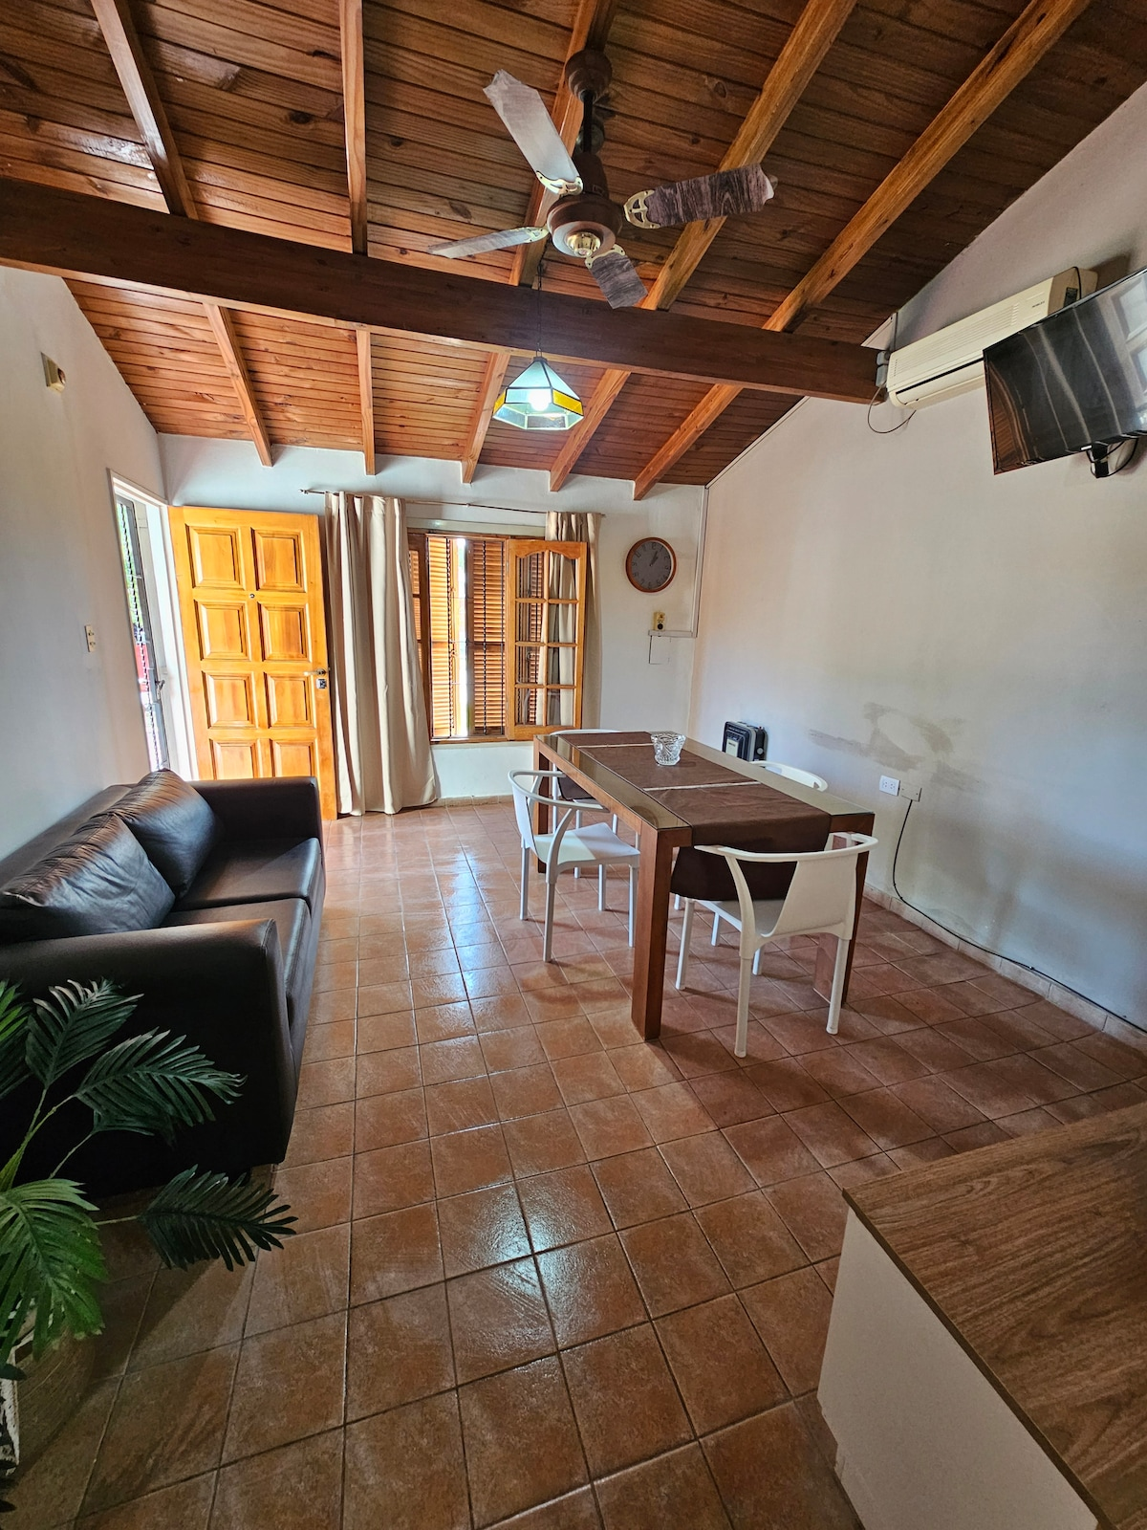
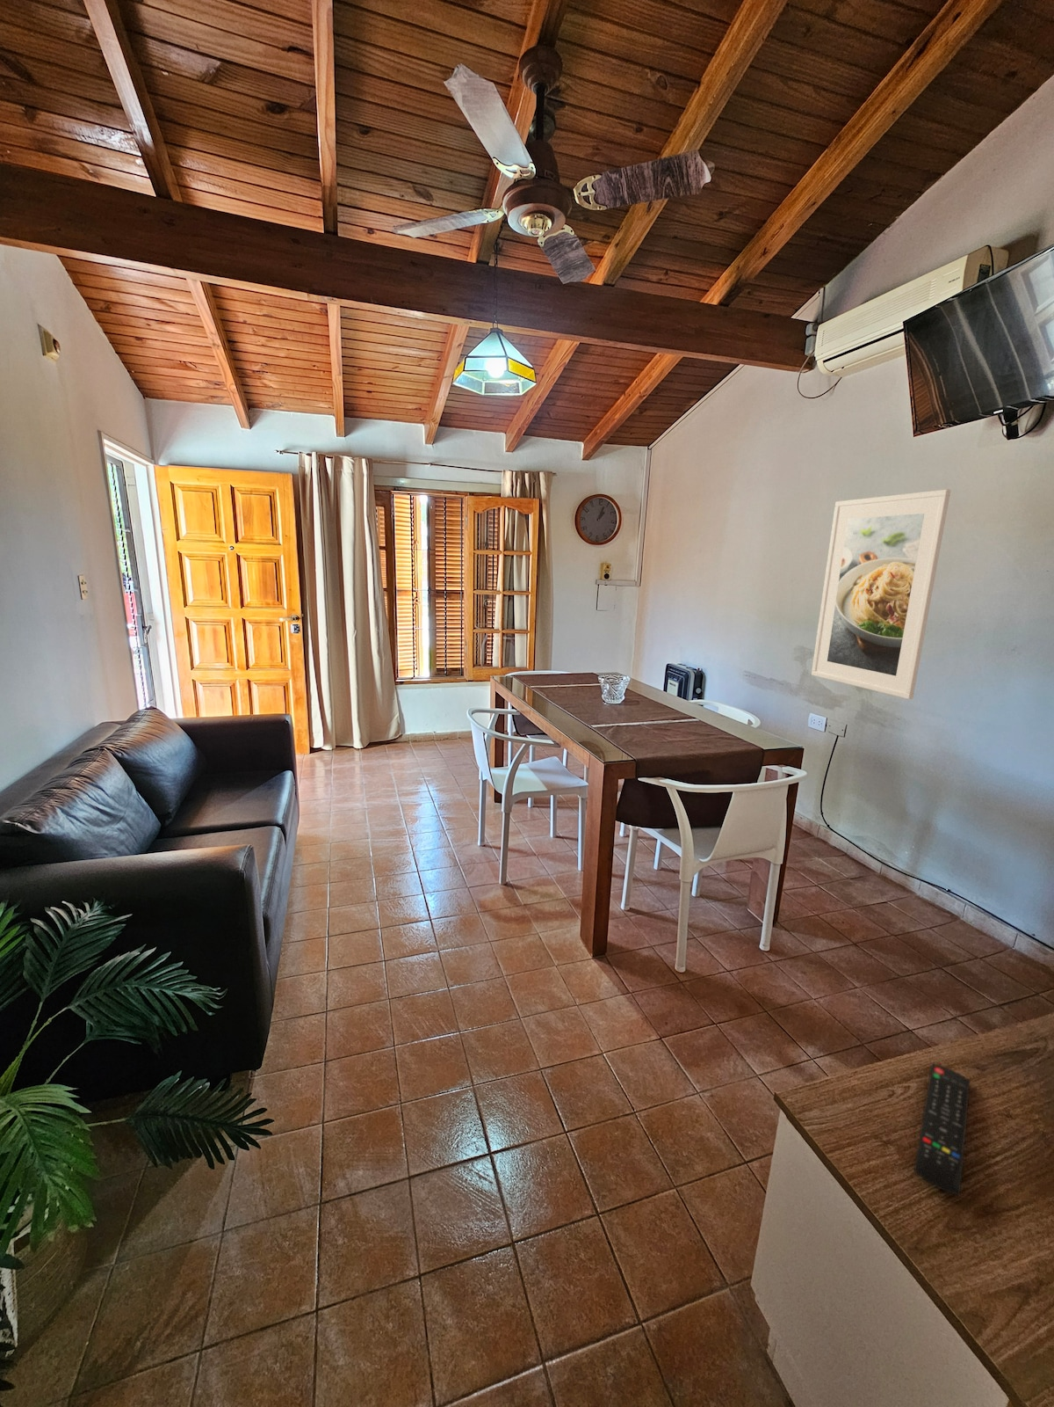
+ remote control (943, 1122)
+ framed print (871, 595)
